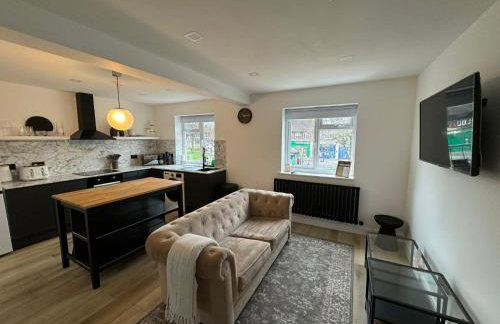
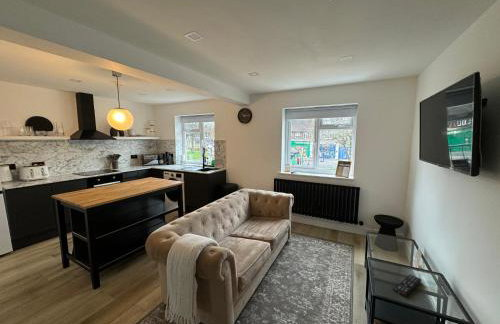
+ remote control (407, 284)
